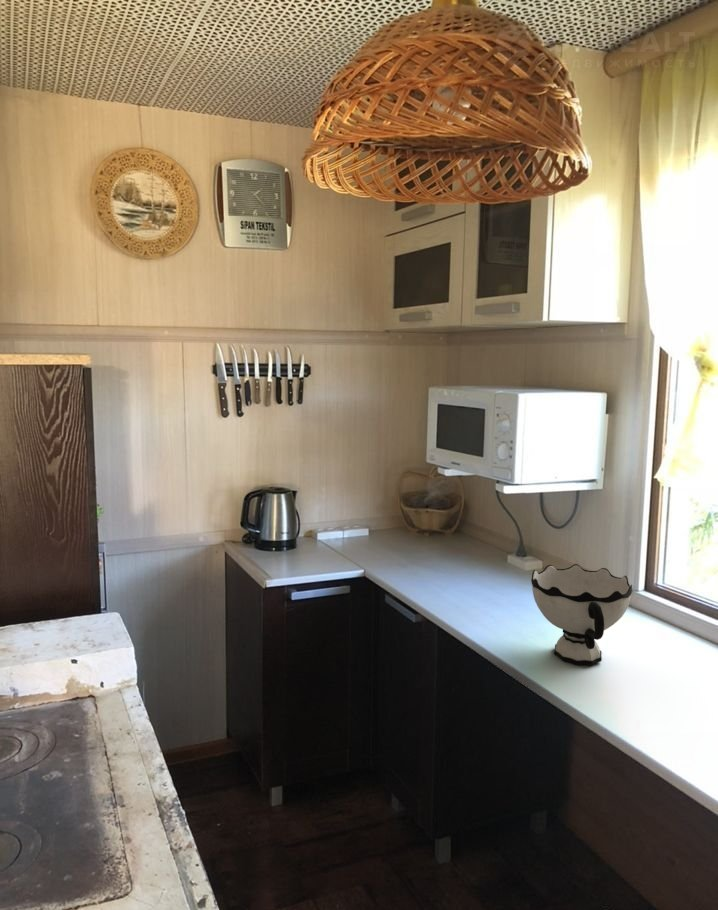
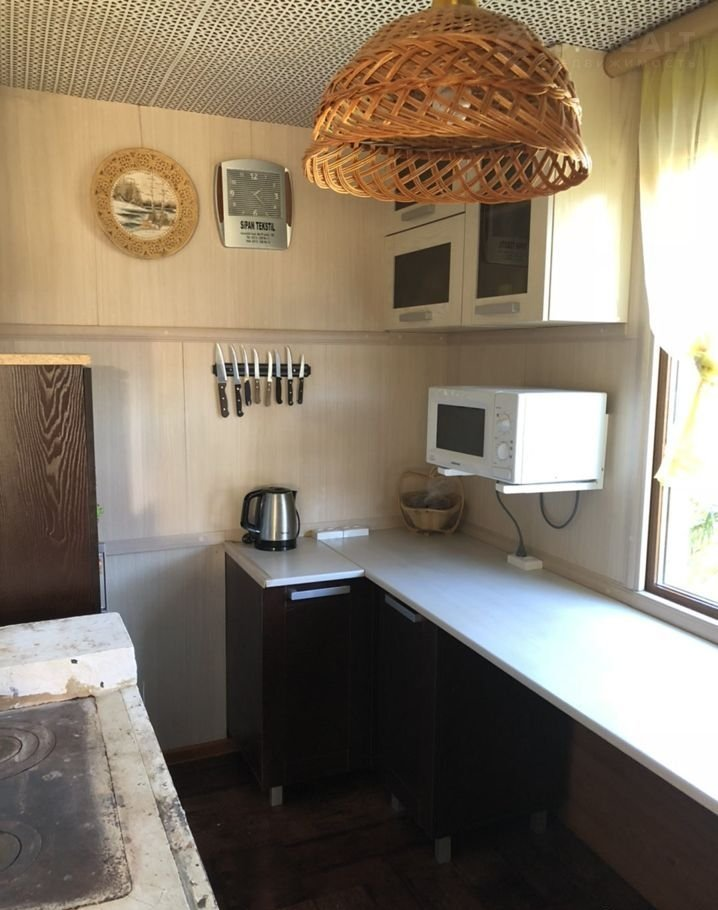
- bowl (582, 620)
